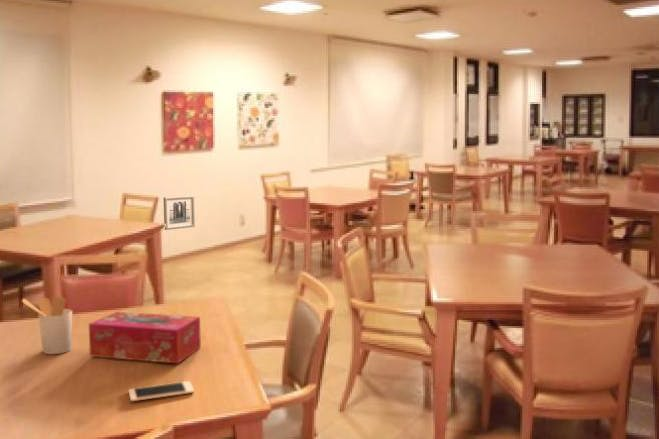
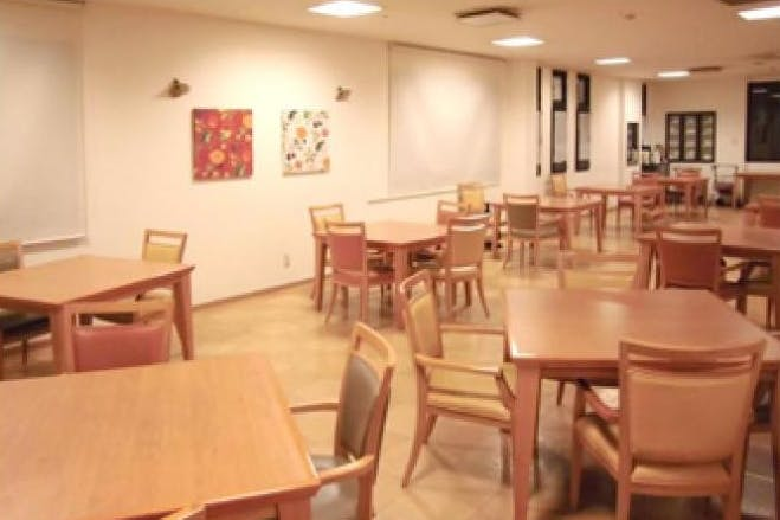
- utensil holder (47, 323)
- cell phone (161, 390)
- wall art (179, 212)
- tissue box (145, 336)
